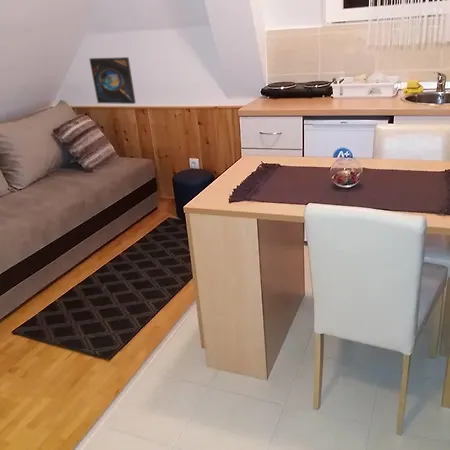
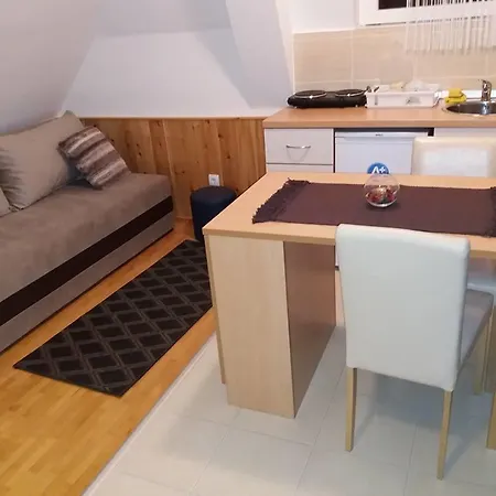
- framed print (112, 81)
